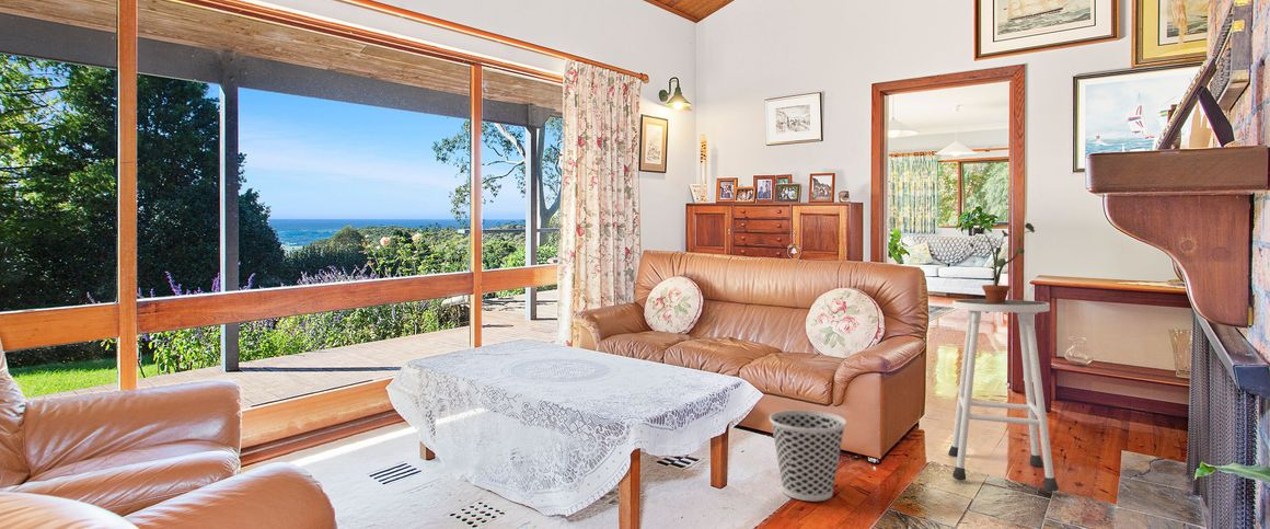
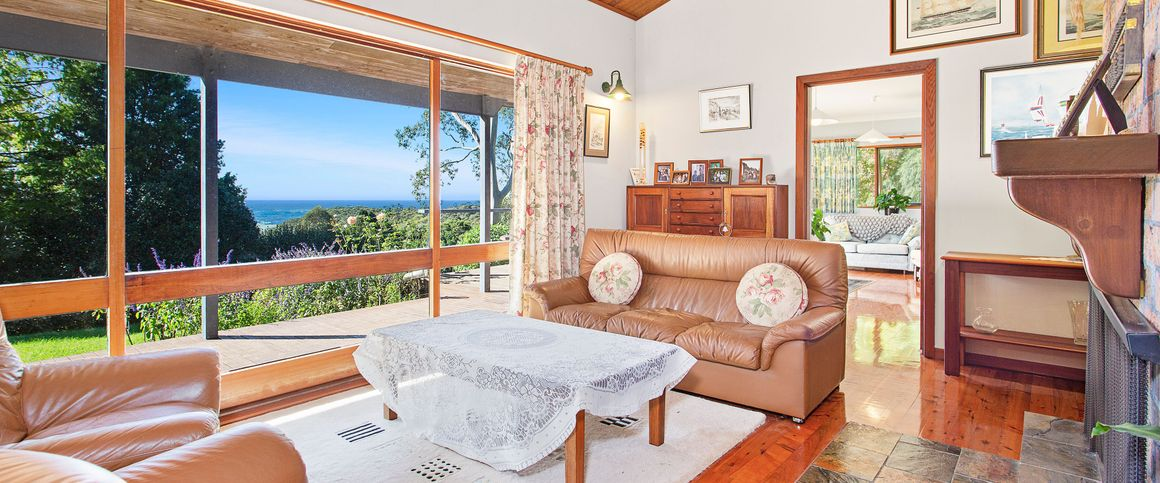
- wastebasket (807, 455)
- potted plant (1003, 261)
- stool (995, 402)
